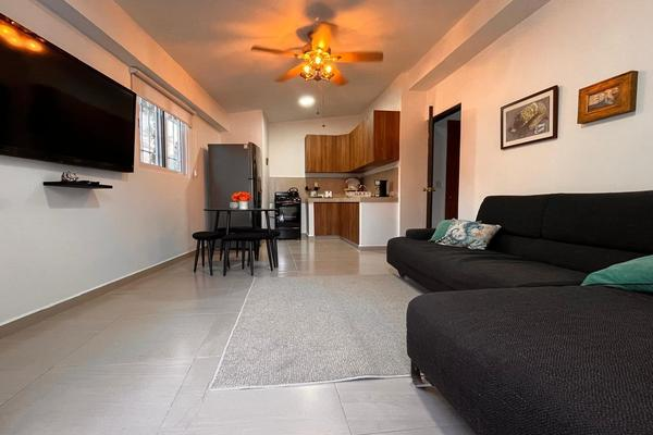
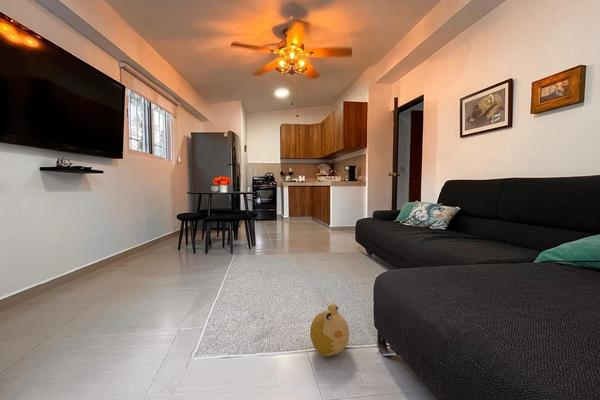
+ plush toy (329, 329)
